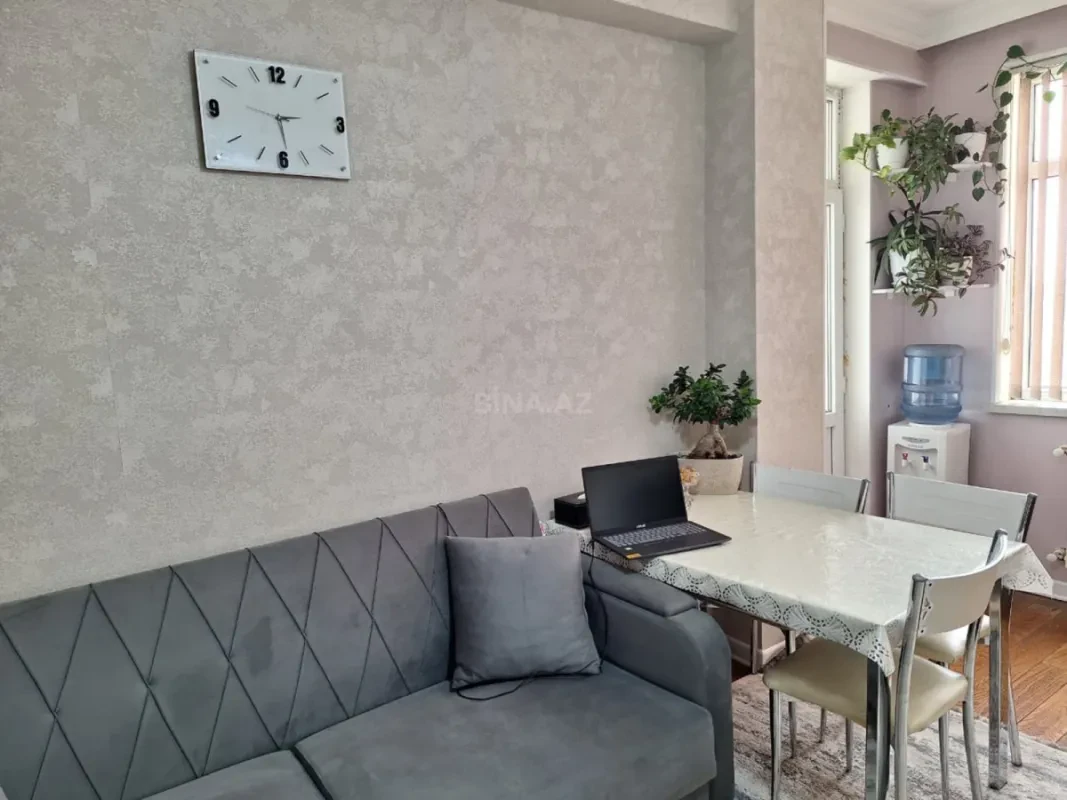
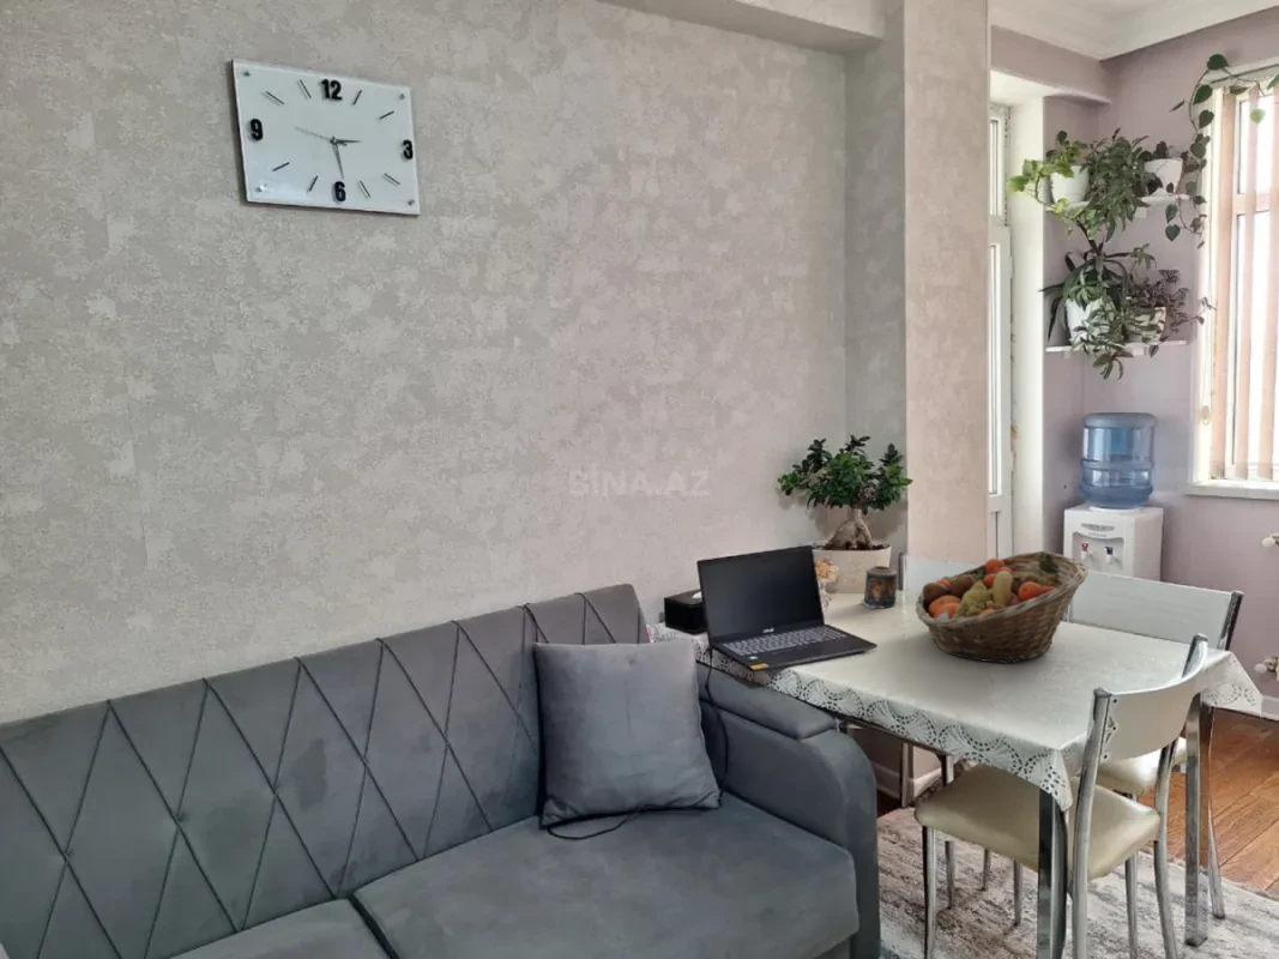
+ candle (877, 586)
+ fruit basket (997, 602)
